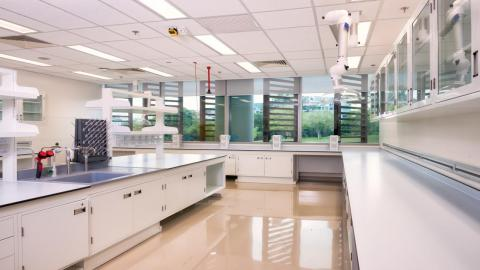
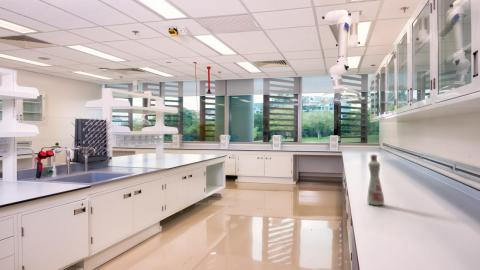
+ bottle (375, 179)
